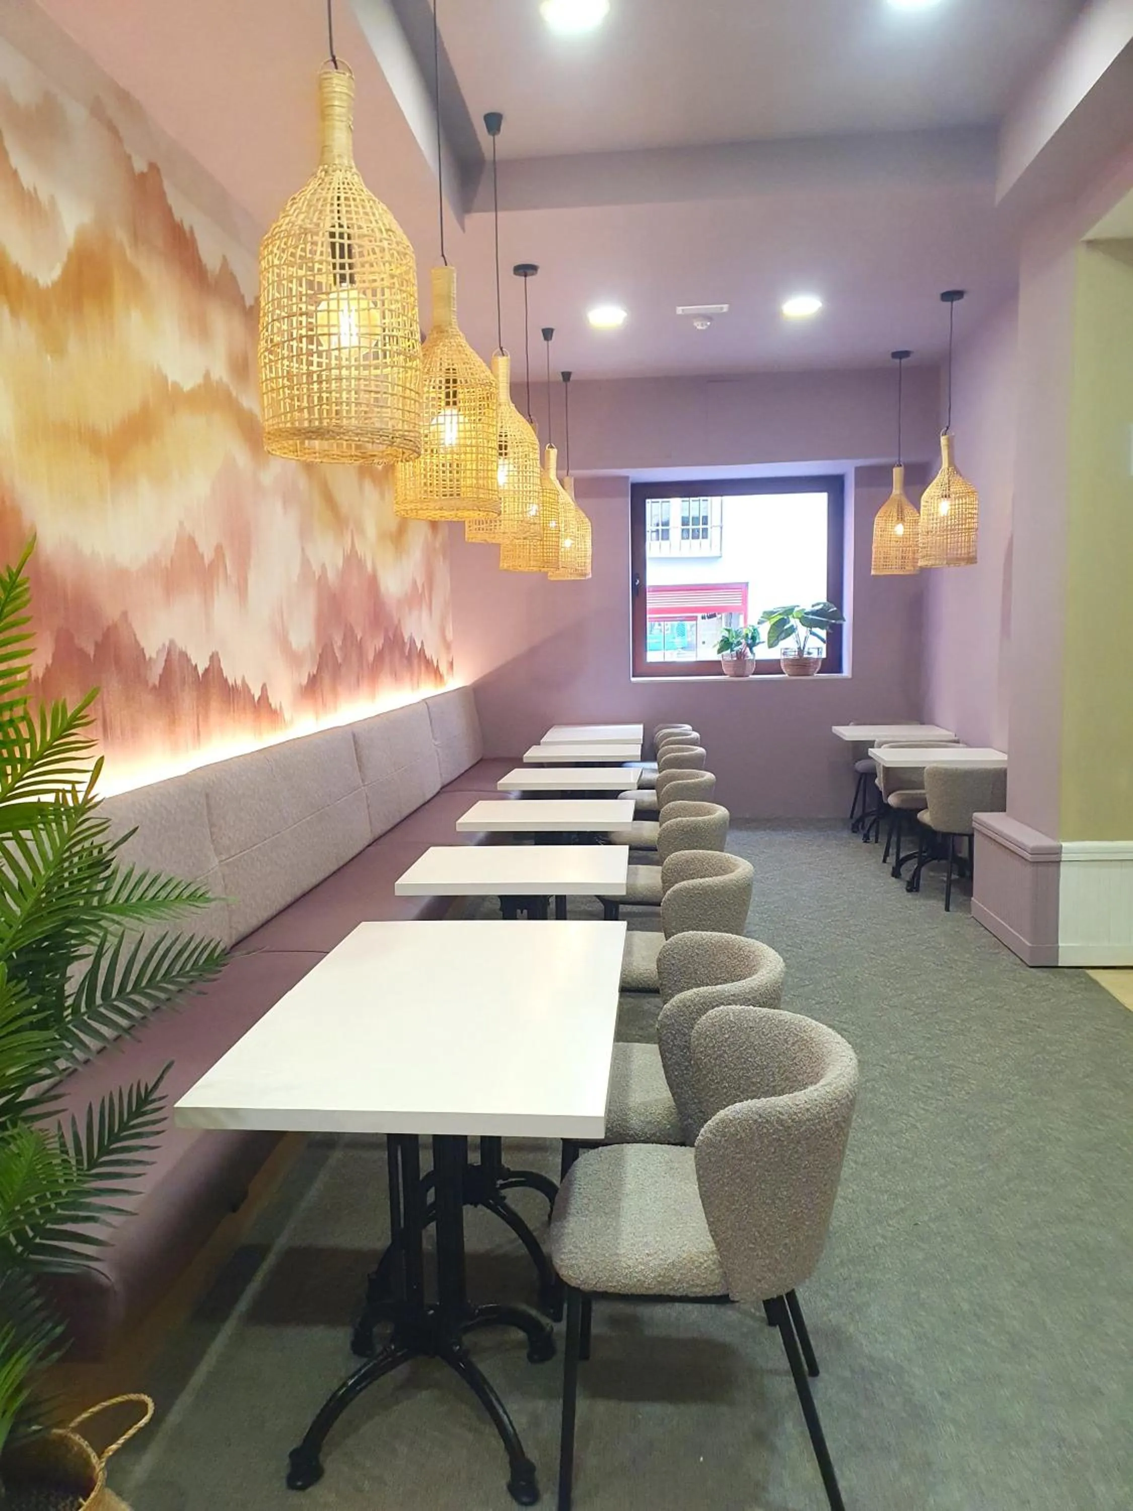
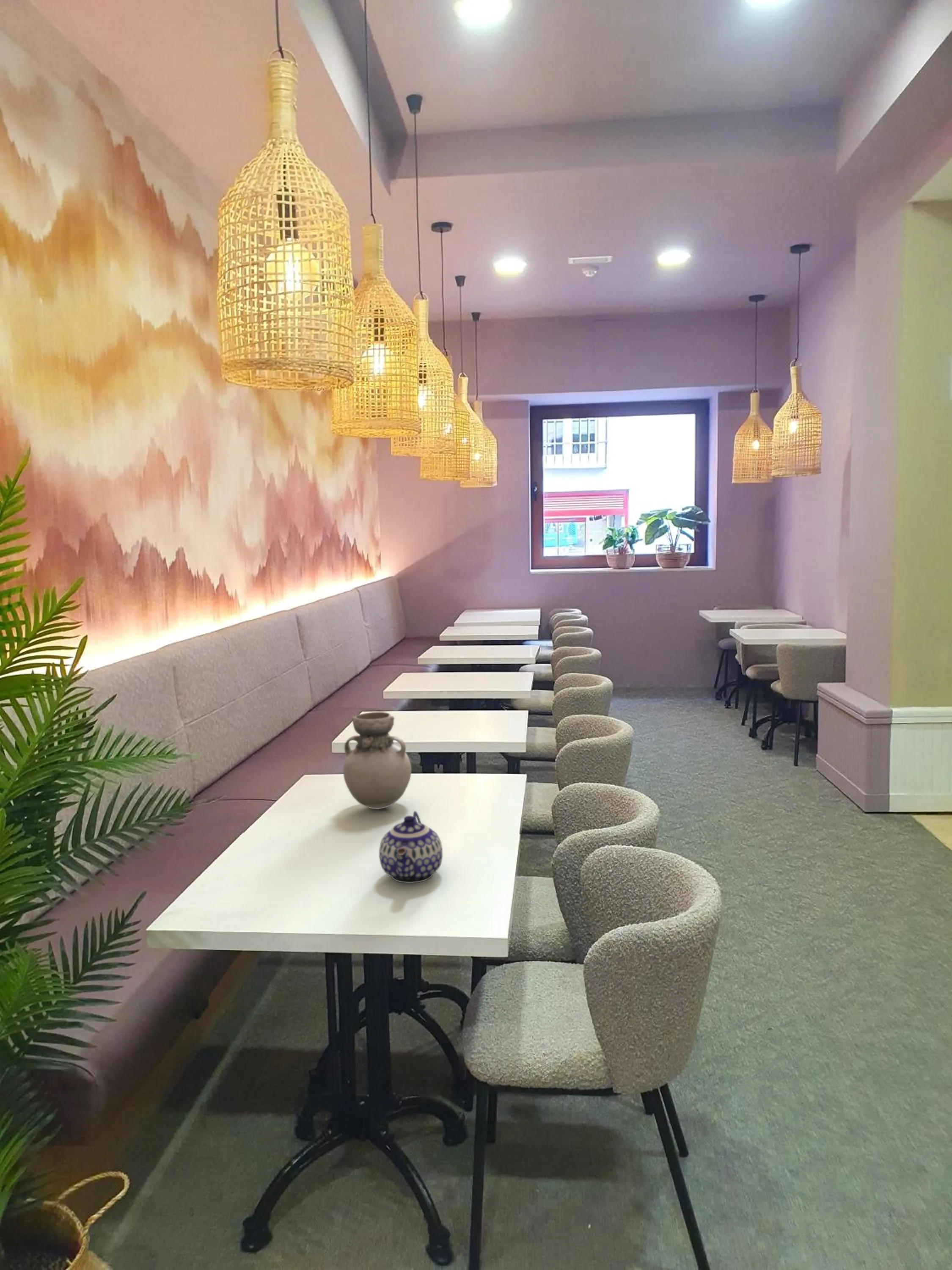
+ teapot (411, 845)
+ vase (377, 761)
